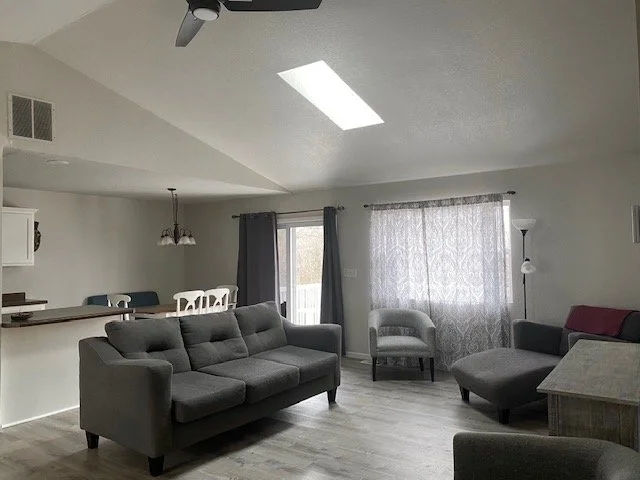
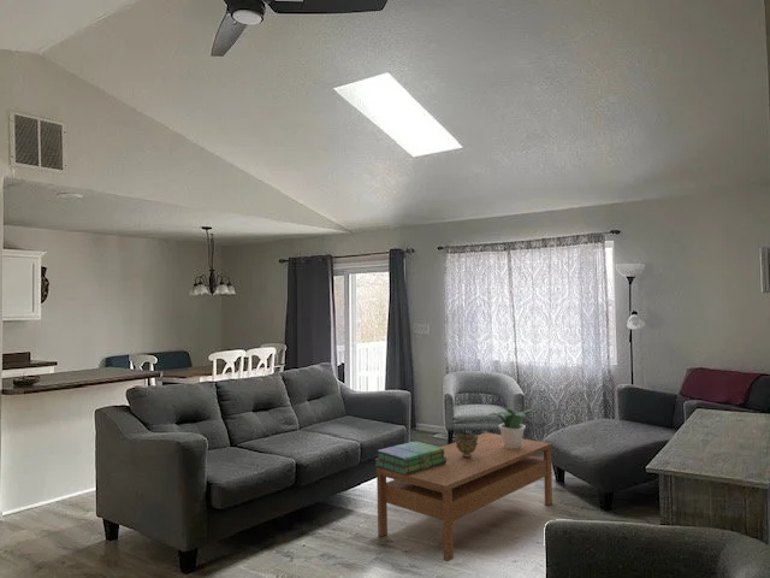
+ potted plant (514, 427)
+ decorative bowl (466, 446)
+ coffee table (469, 485)
+ stack of books (410, 456)
